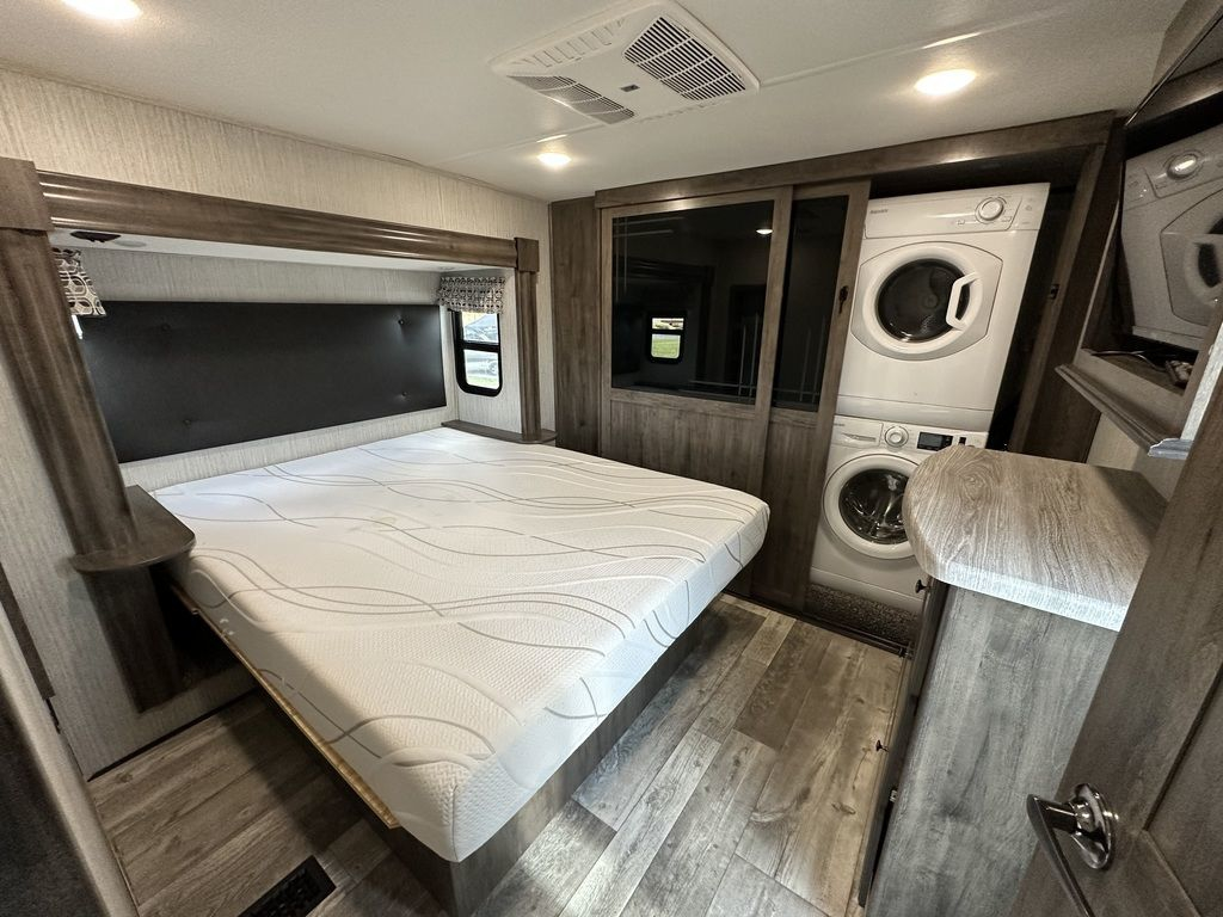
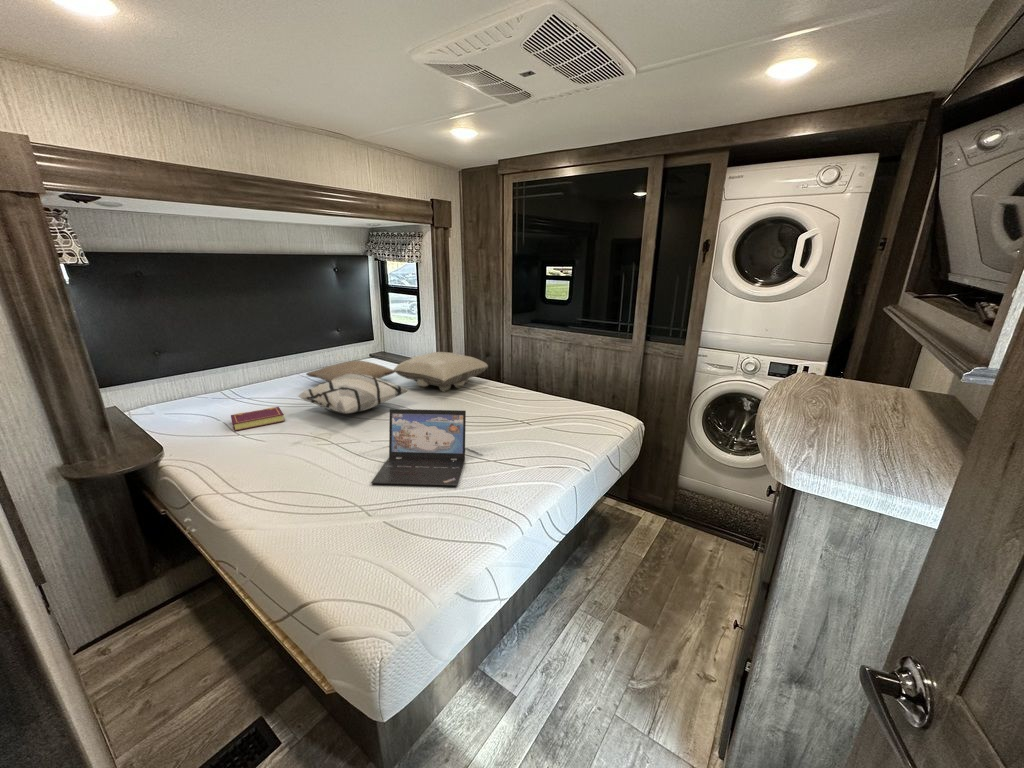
+ book (257, 417)
+ laptop (421, 445)
+ decorative pillow (354, 393)
+ pillow (351, 373)
+ pillow (441, 369)
